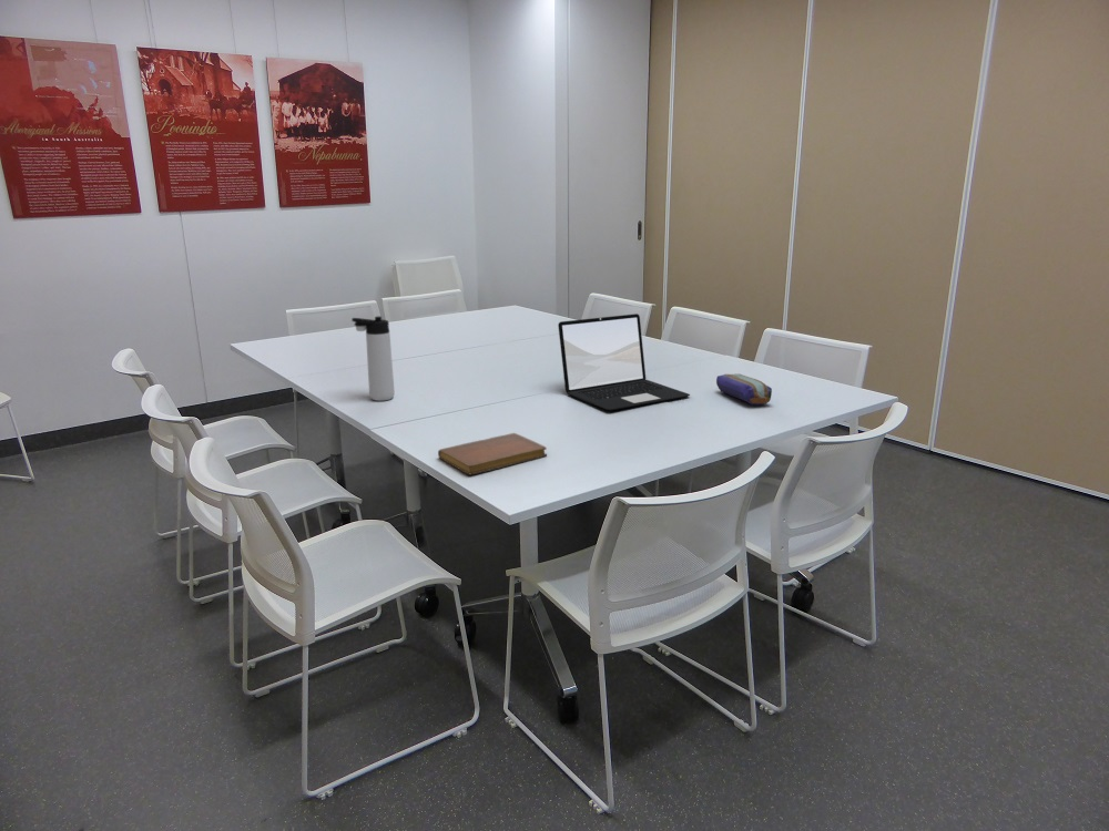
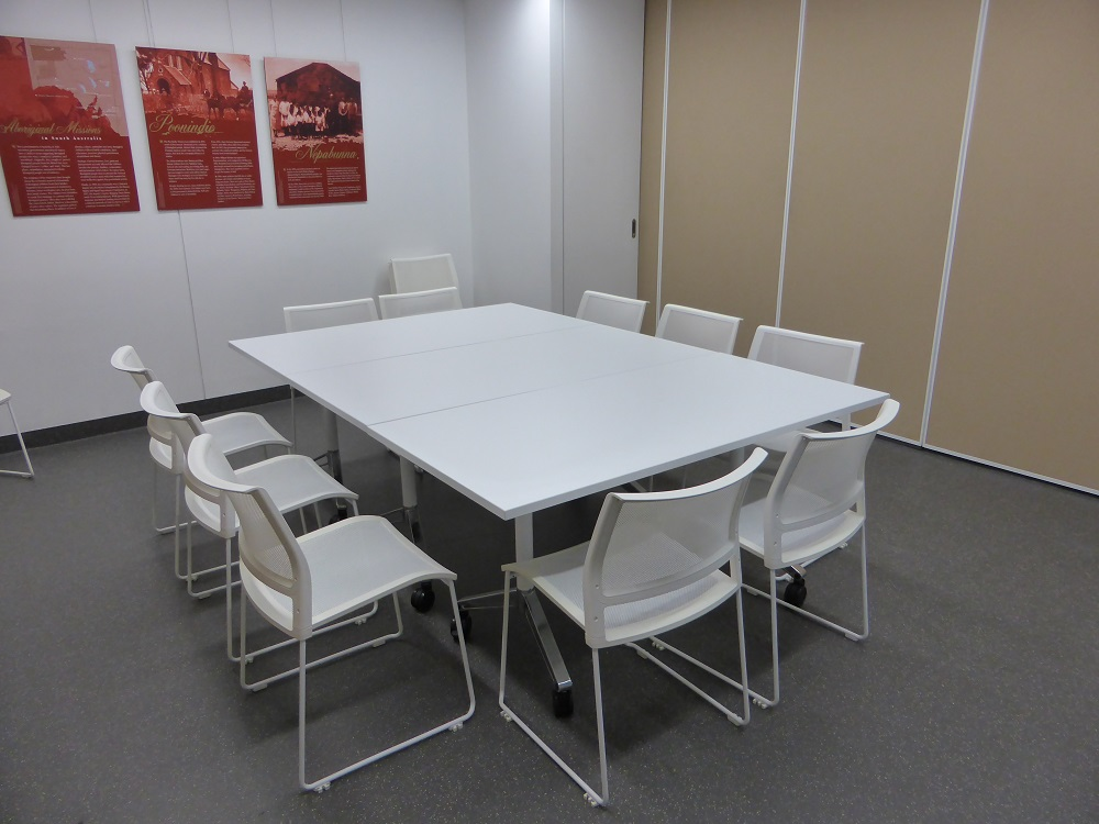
- thermos bottle (373, 358)
- notebook (492, 452)
- laptop (624, 359)
- pencil case (743, 388)
